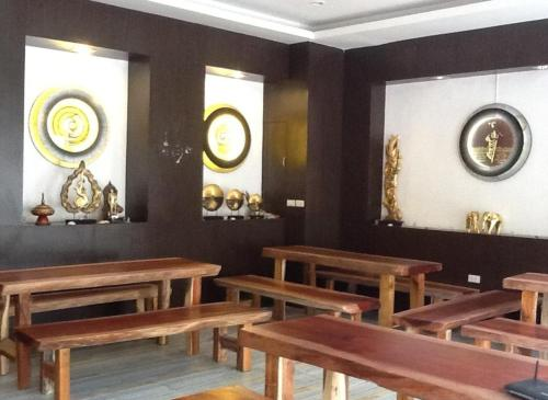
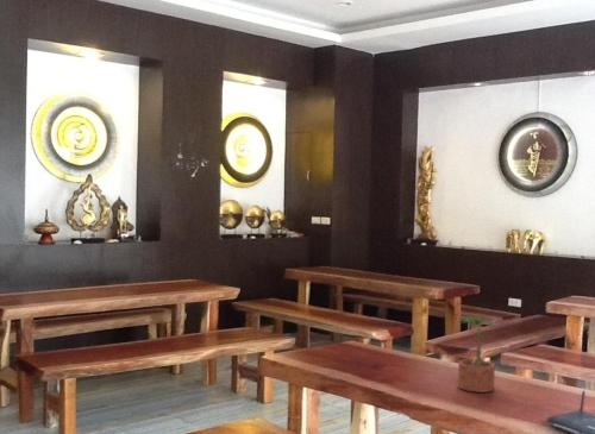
+ potted plant (477, 352)
